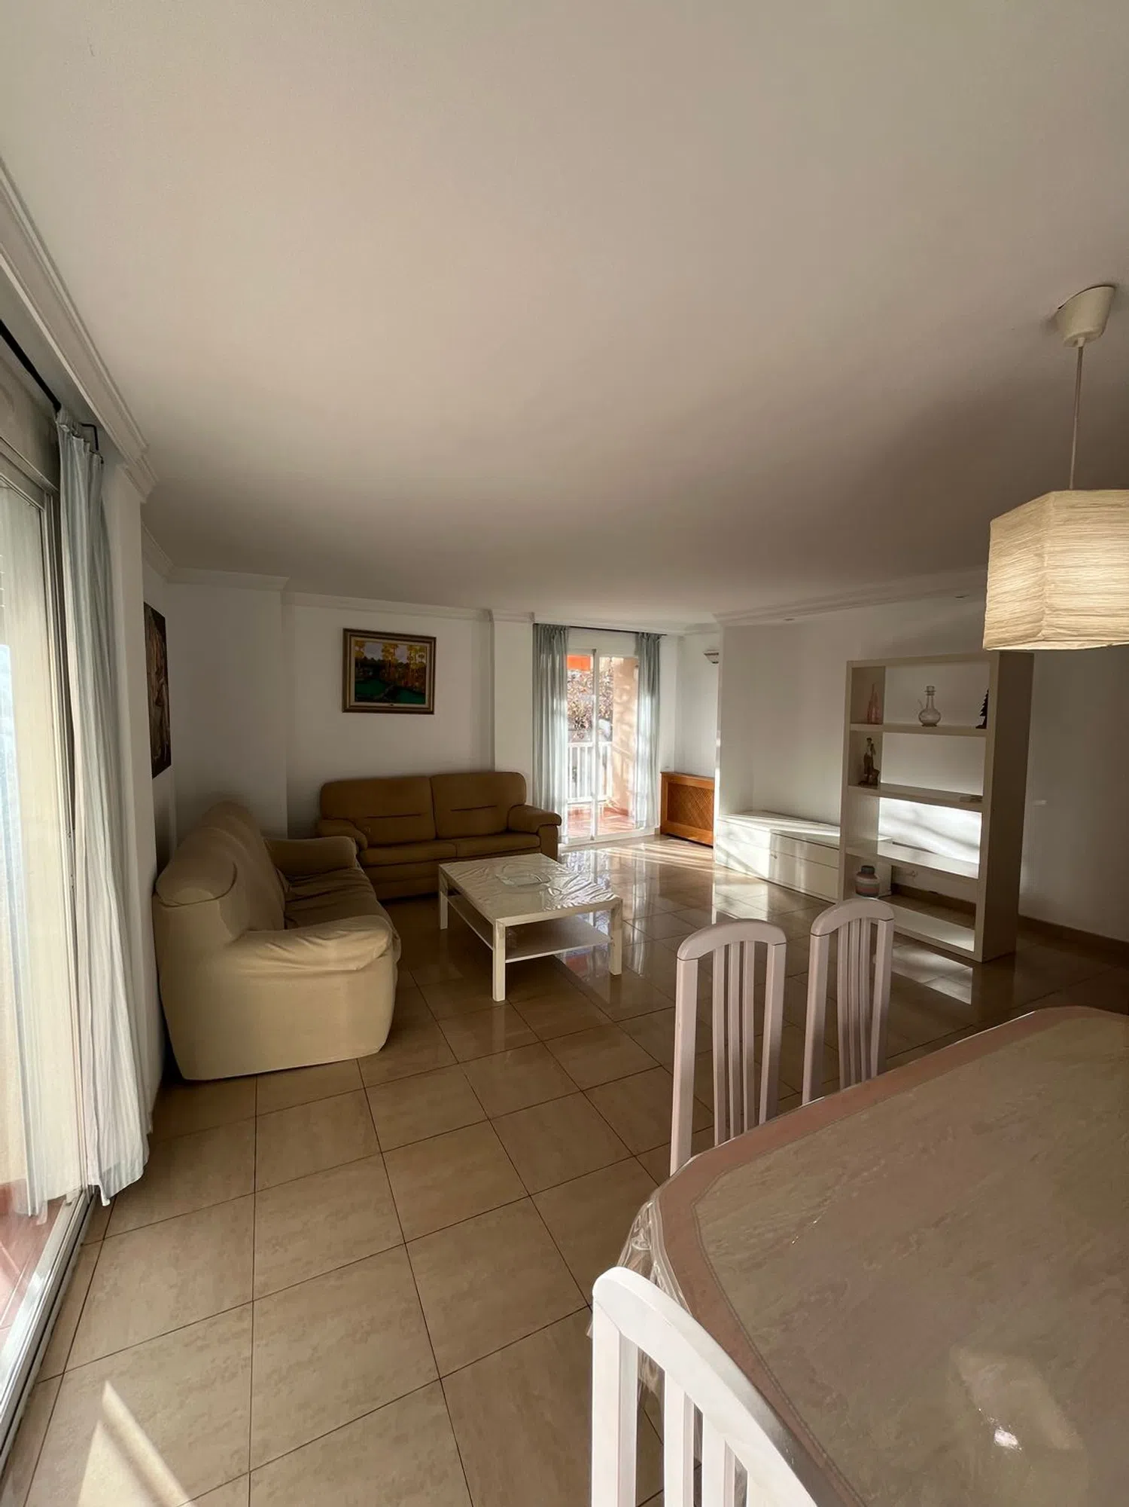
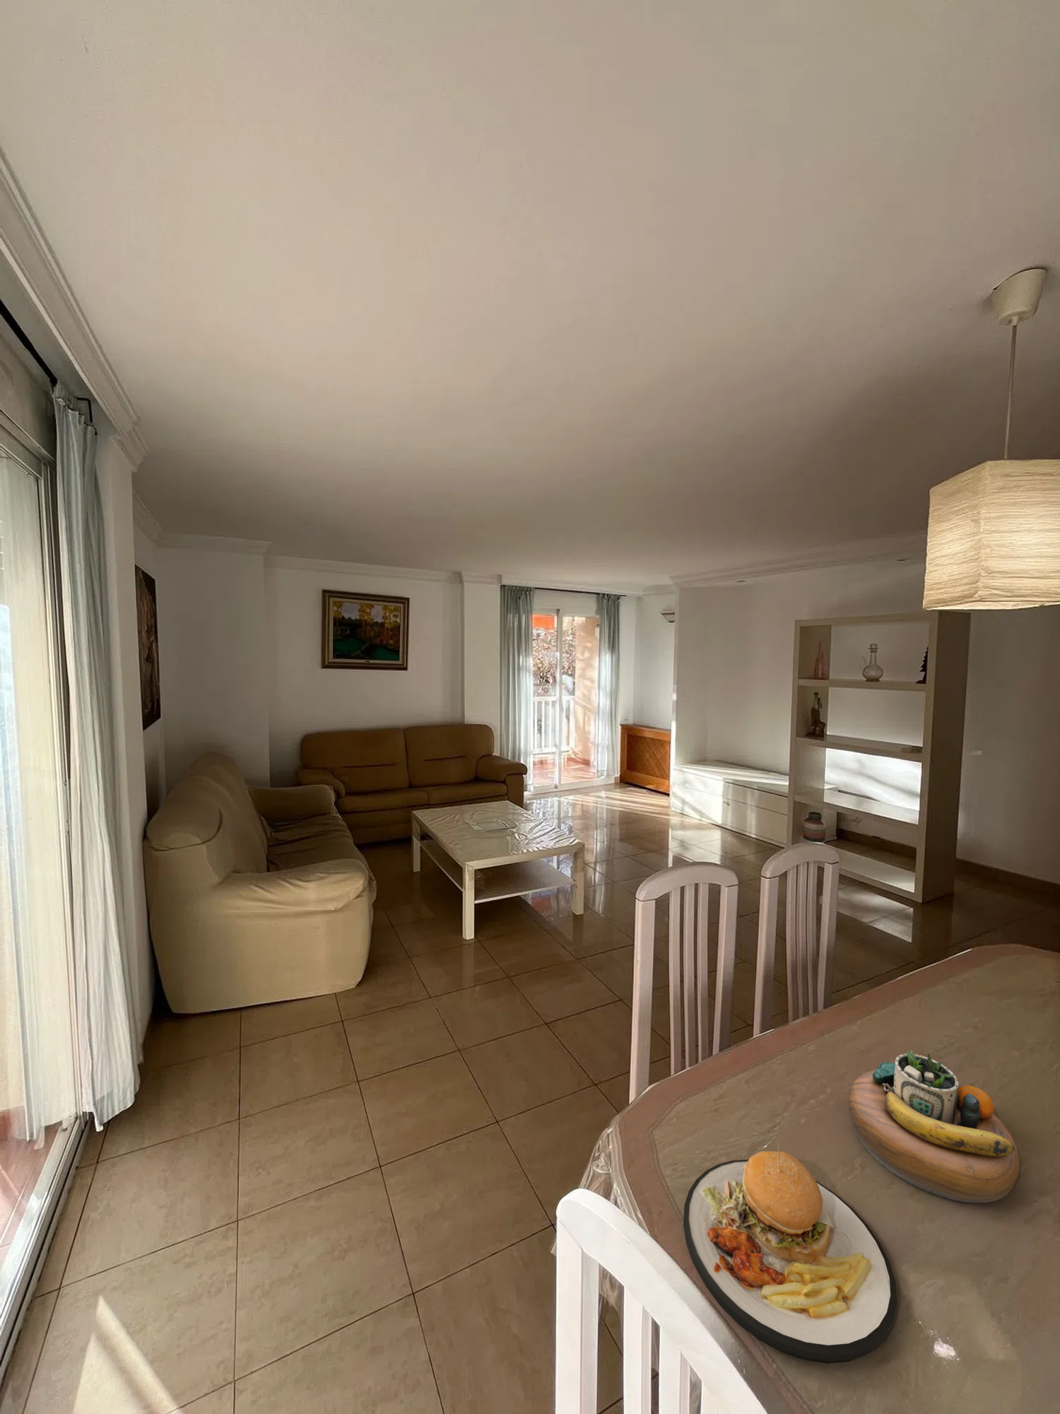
+ plate (784, 1207)
+ decorative bowl (930, 1102)
